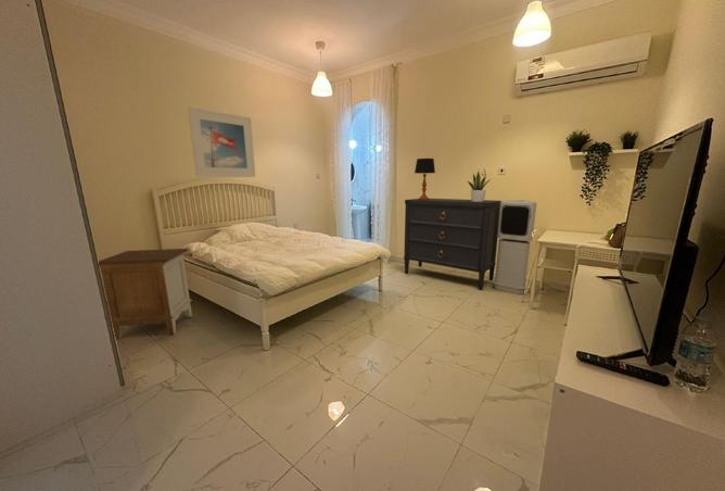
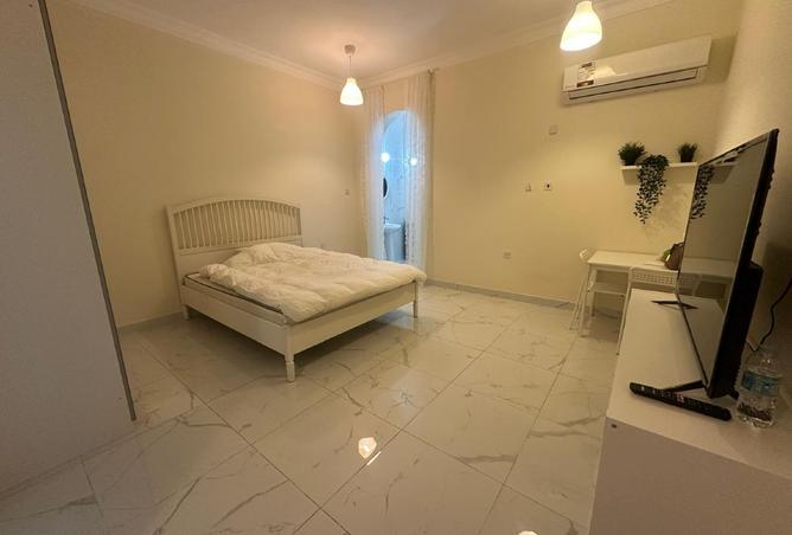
- table lamp (424, 179)
- dresser (448, 239)
- potted plant (479, 186)
- nightstand (151, 290)
- air purifier (516, 246)
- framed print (225, 146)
